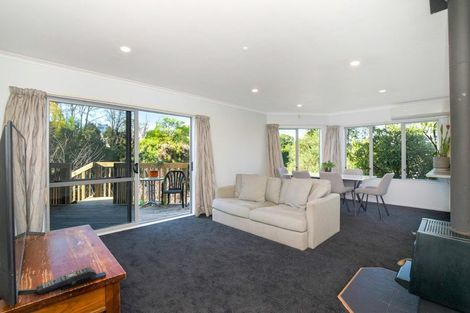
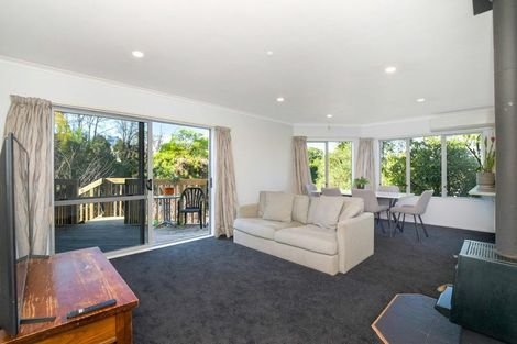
- remote control (68, 279)
